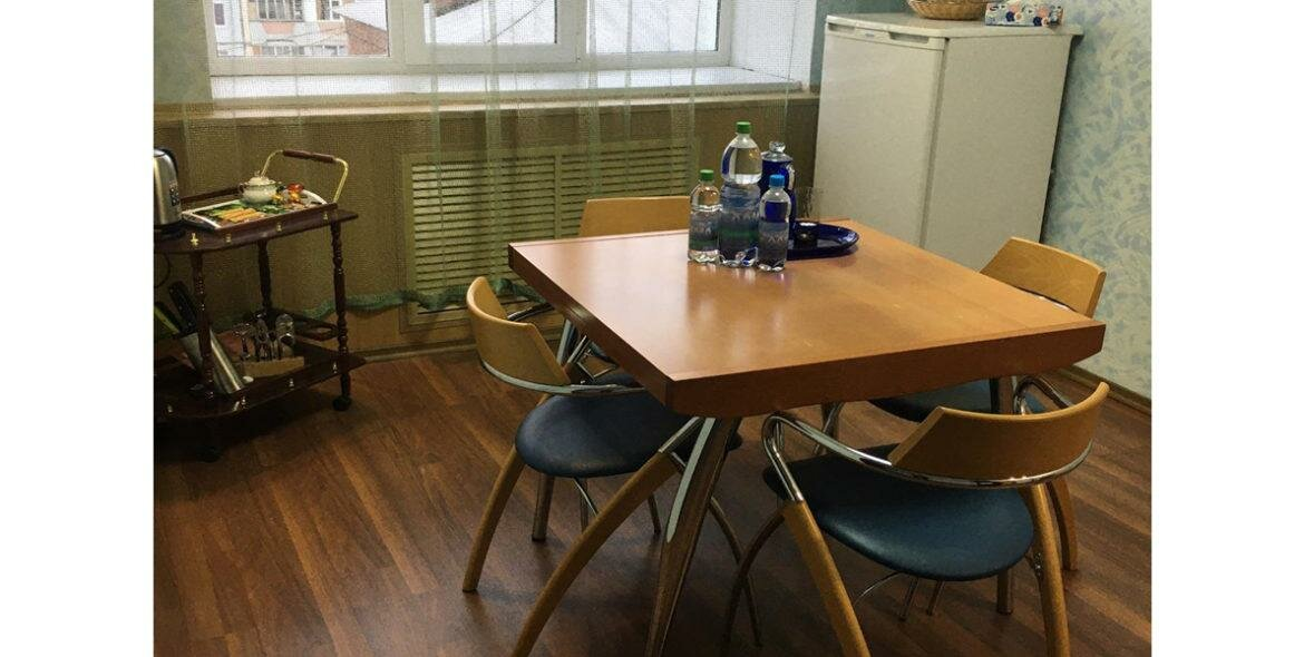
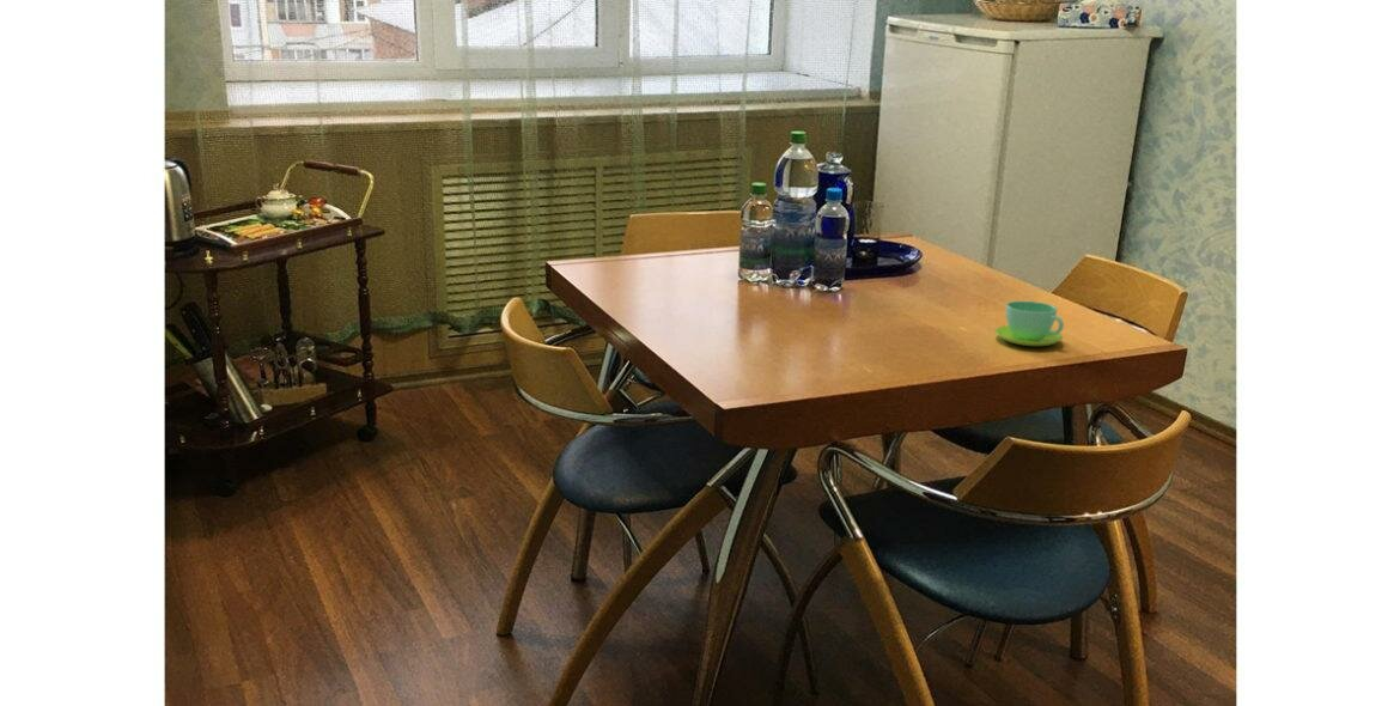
+ cup (1030, 323)
